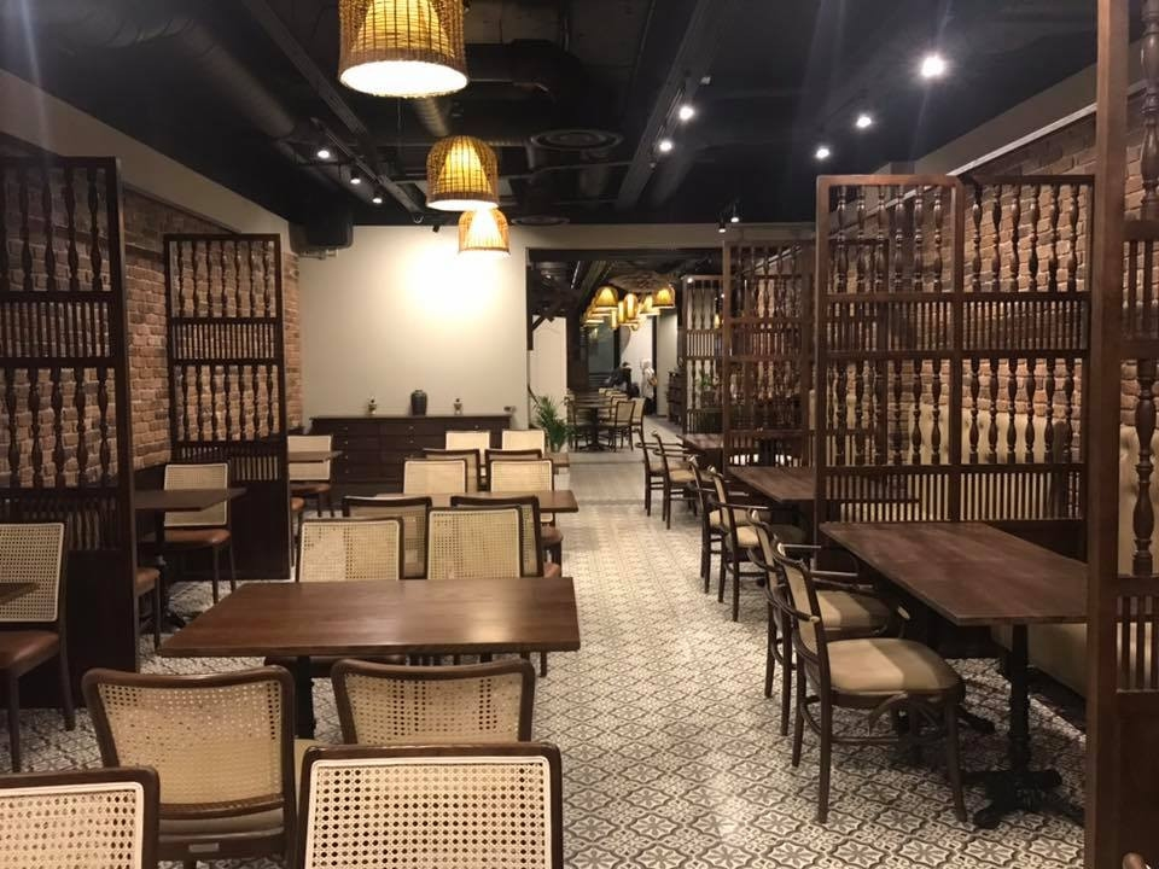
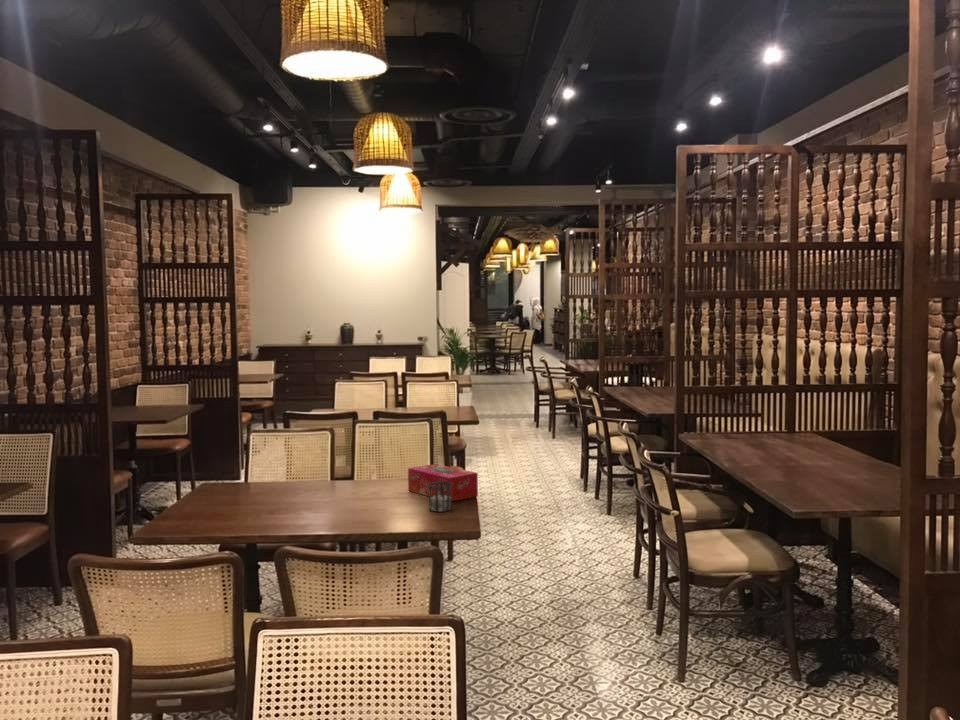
+ tissue box (442, 481)
+ cup (440, 496)
